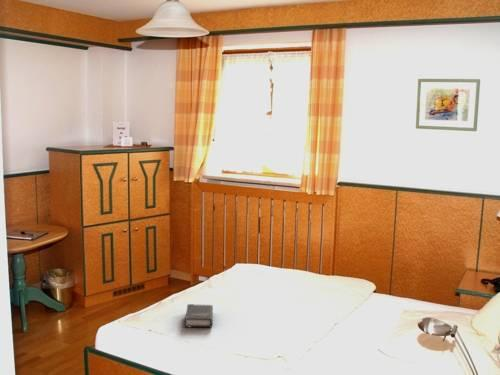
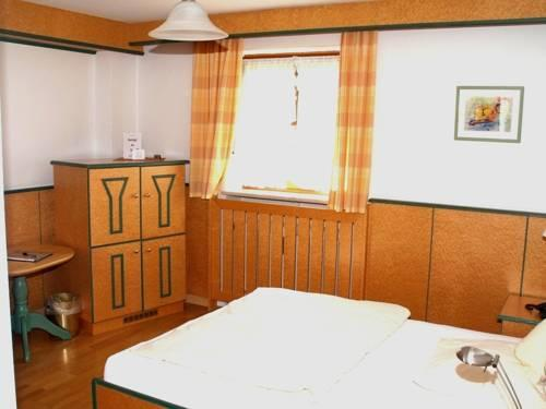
- hardback book (199, 315)
